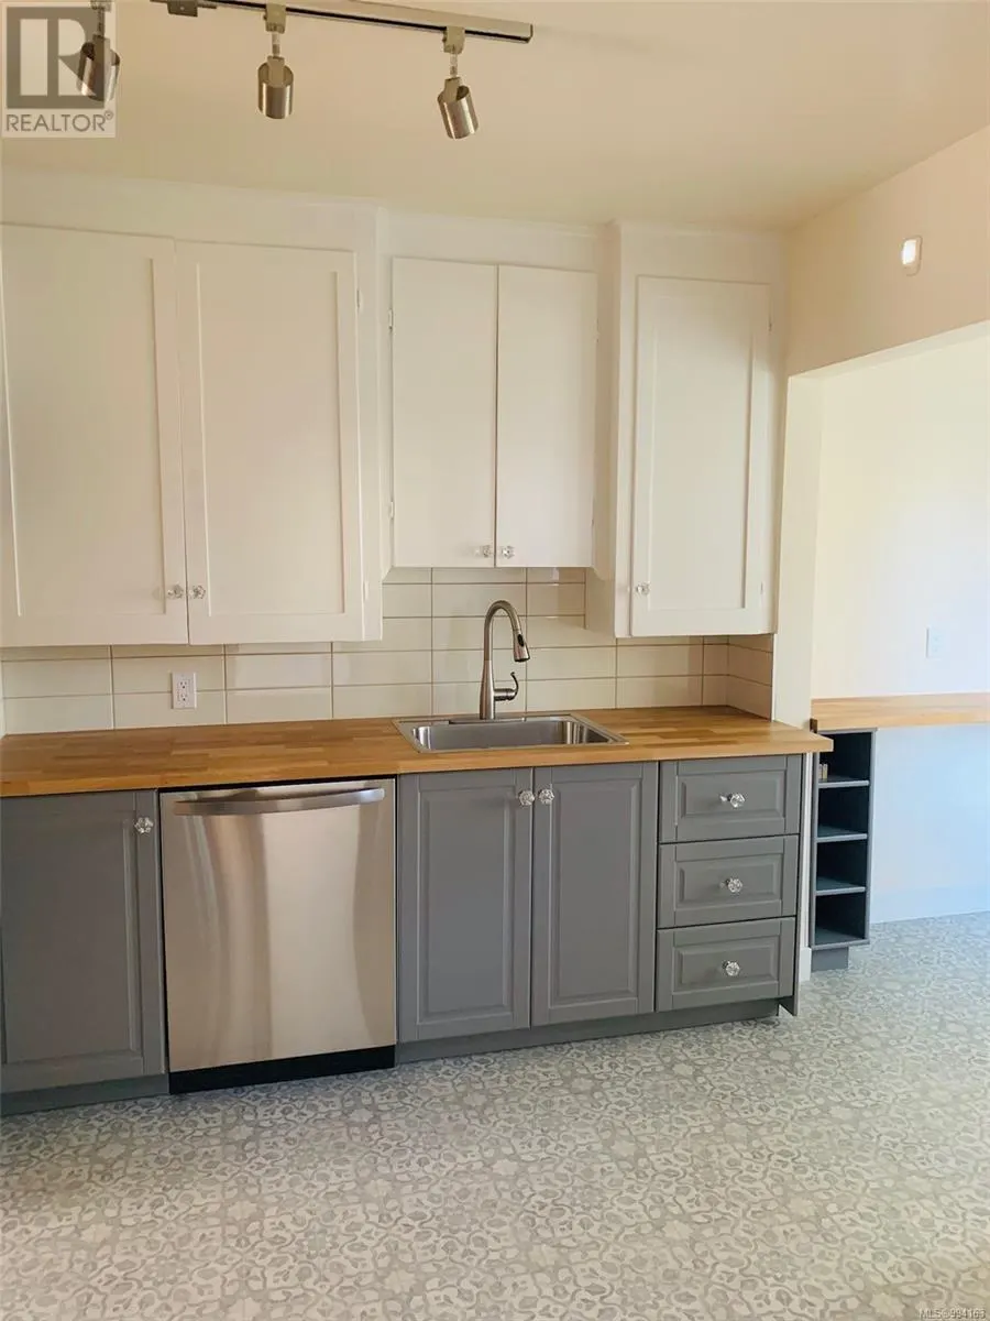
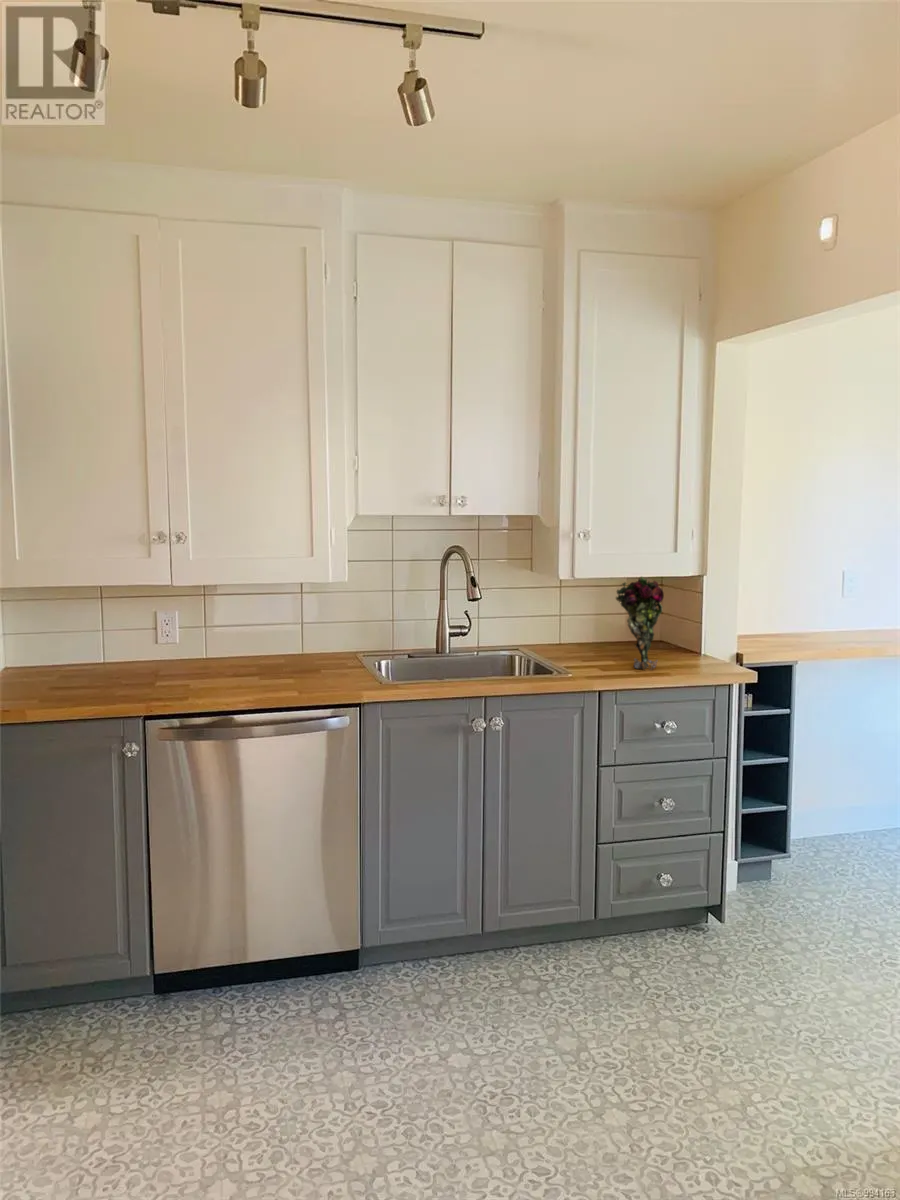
+ flower (638, 621)
